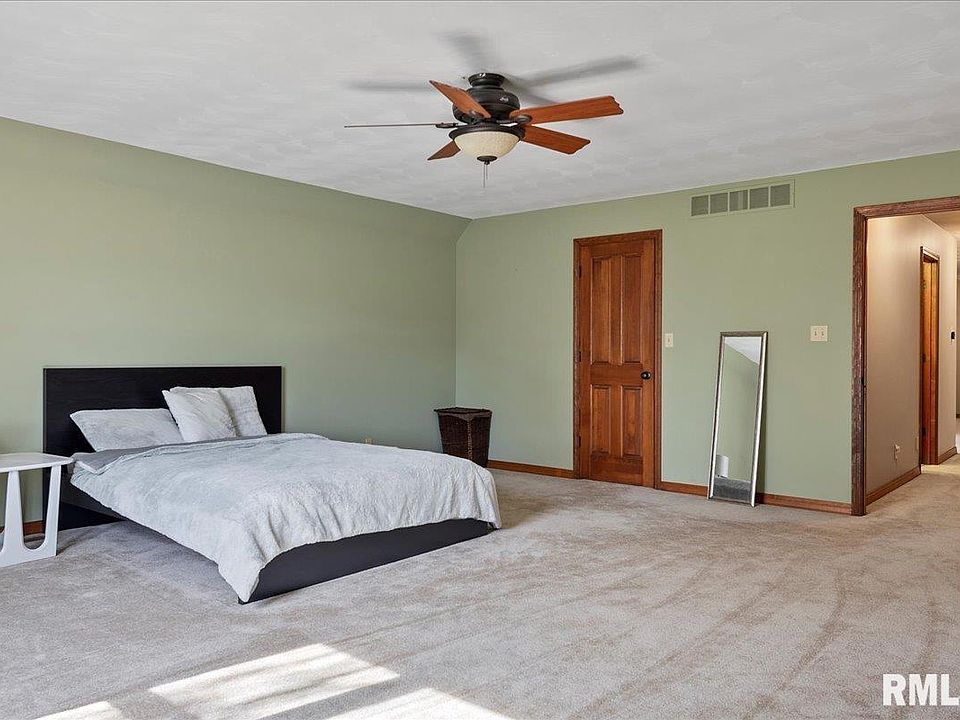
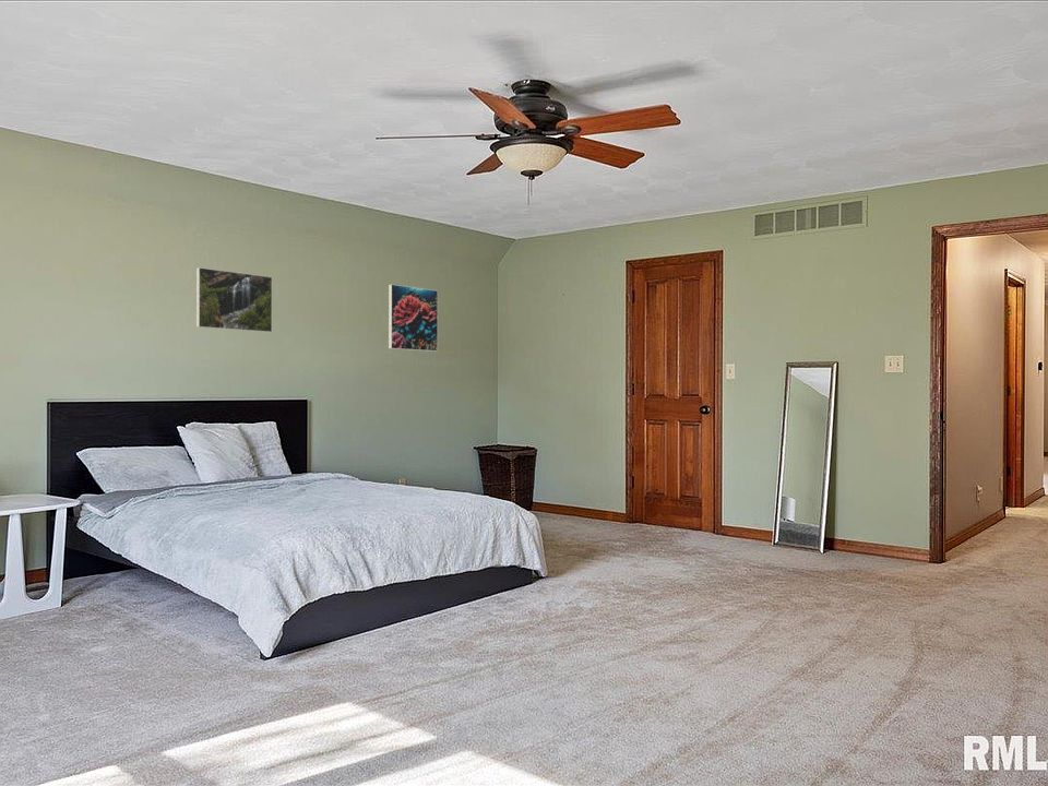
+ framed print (414, 319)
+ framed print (235, 300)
